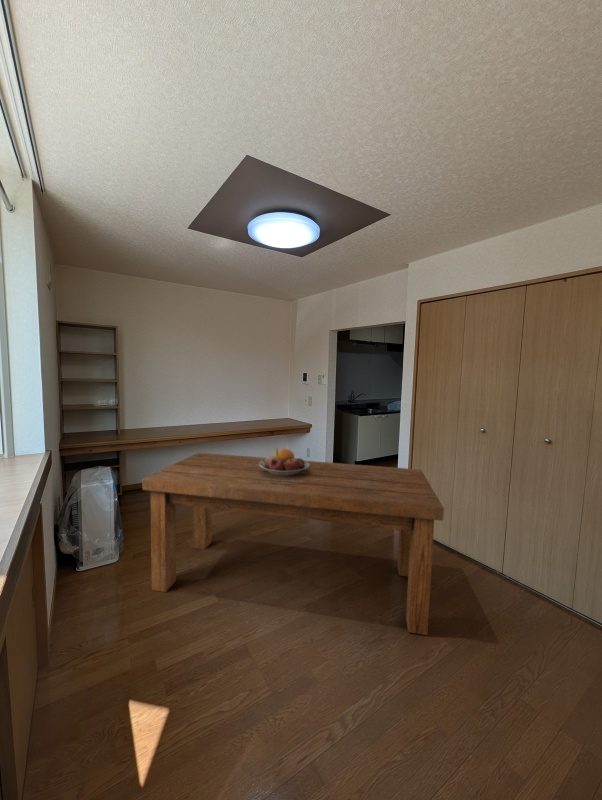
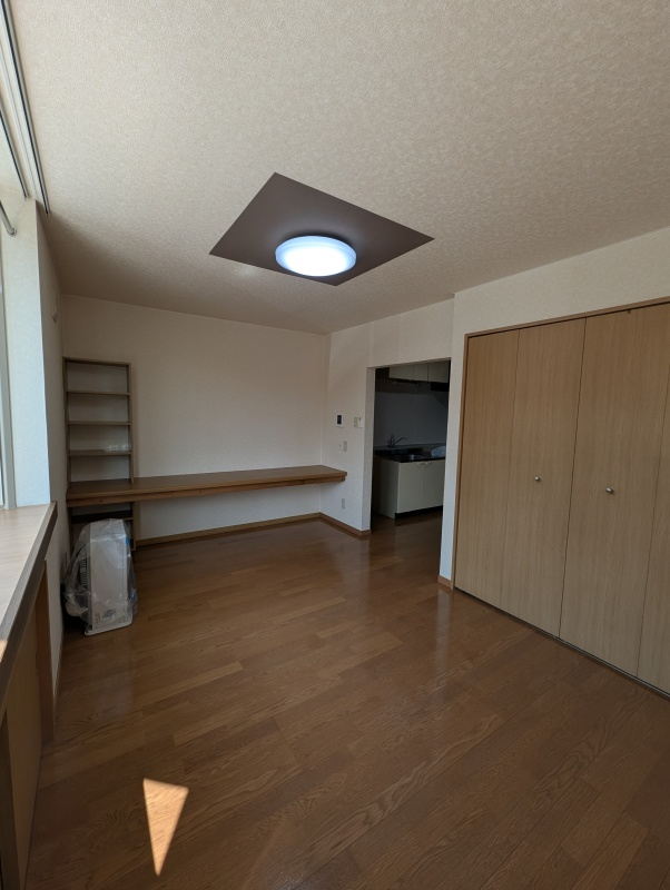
- dining table (294, 517)
- fruit bowl (284, 461)
